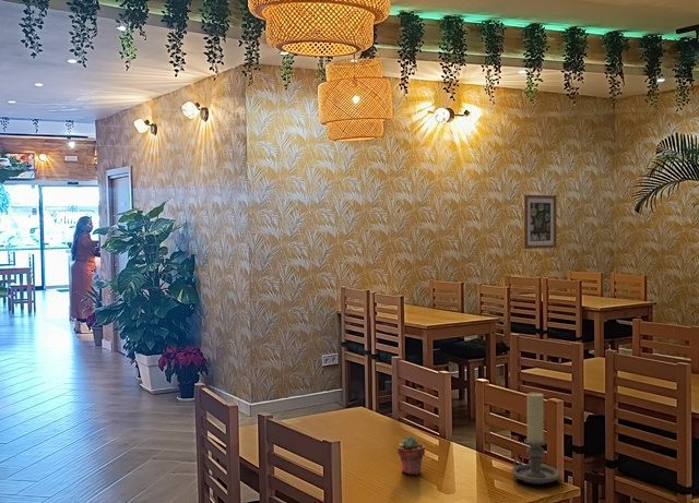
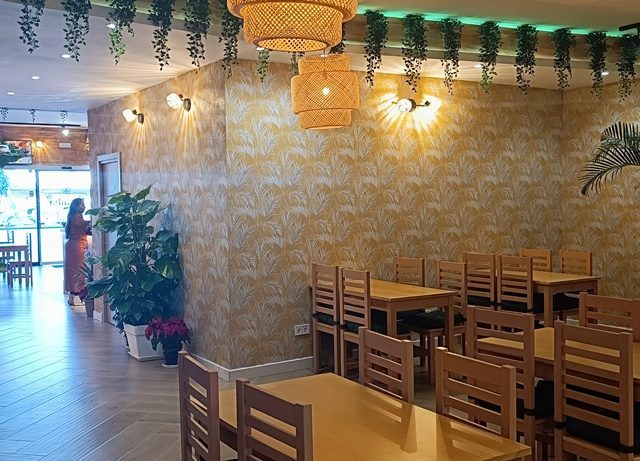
- candle holder (532, 434)
- wall art (541, 221)
- potted succulent (411, 454)
